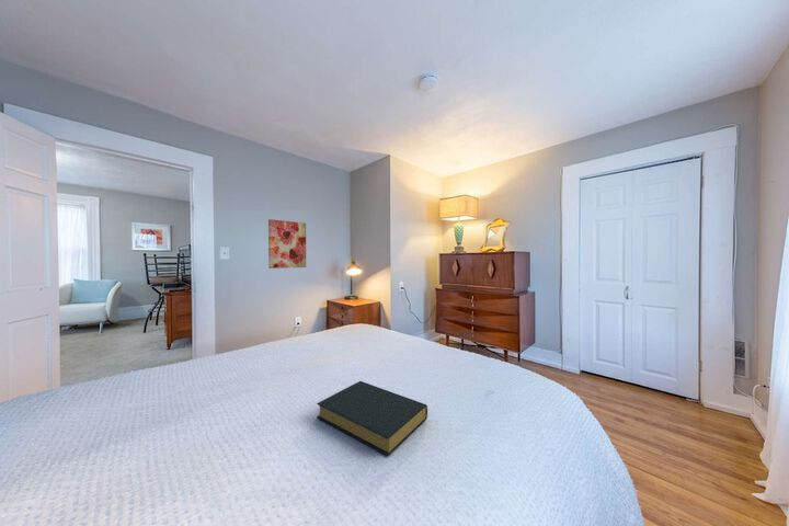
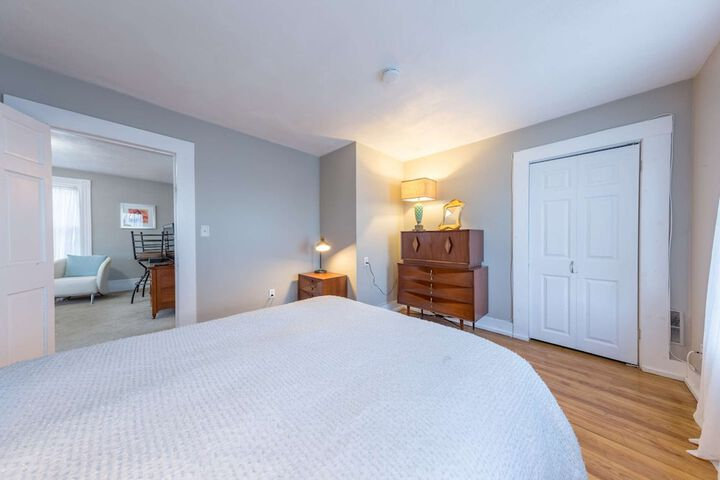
- wall art (287, 244)
- hardback book (371, 410)
